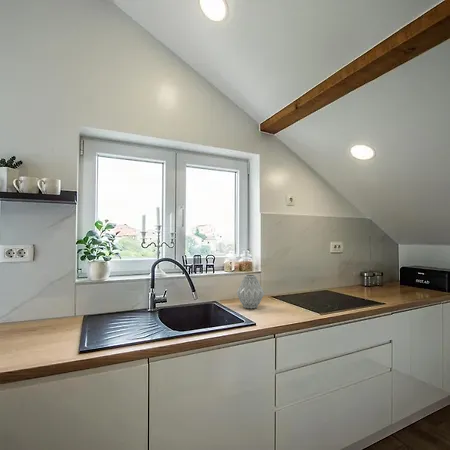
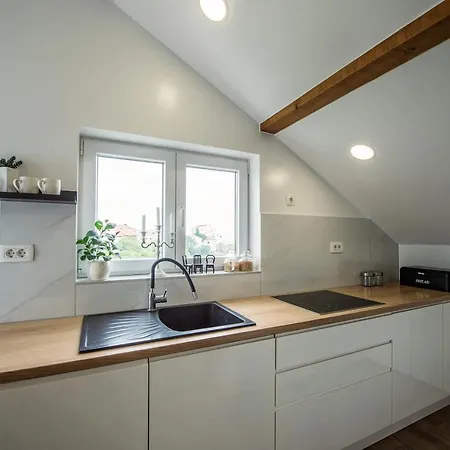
- vase (250, 291)
